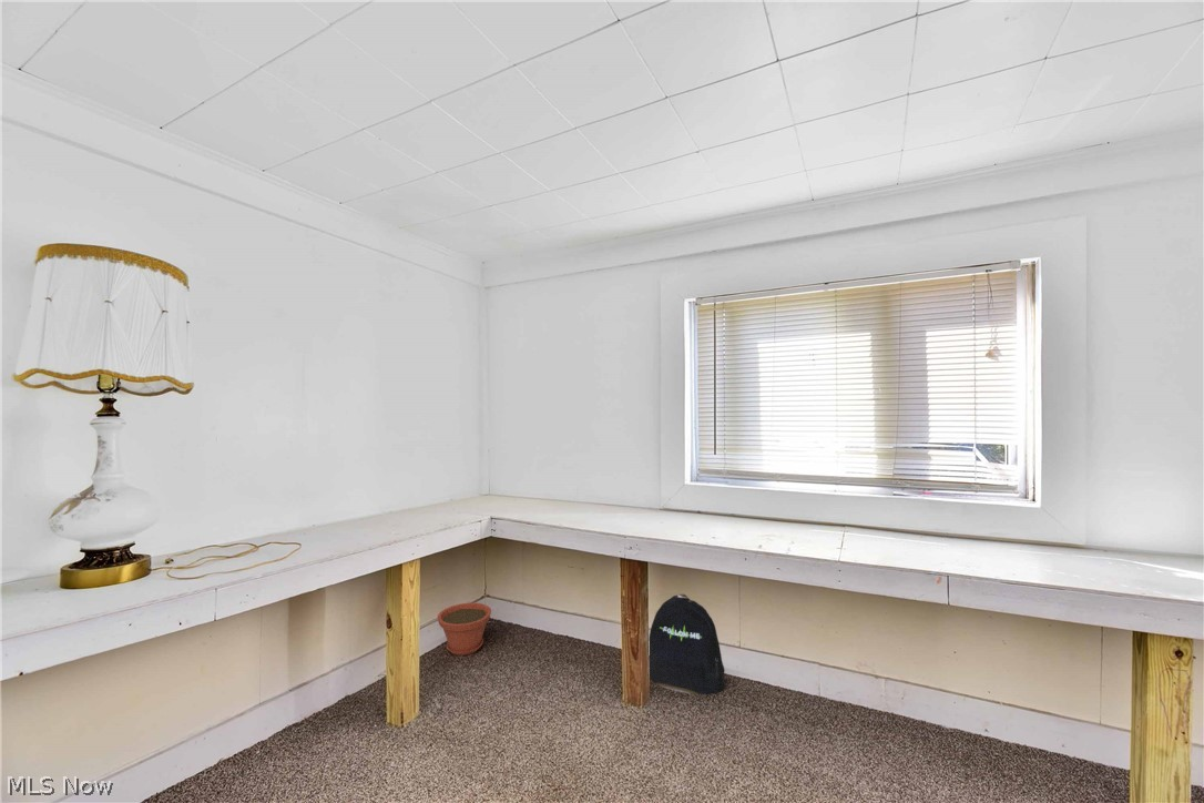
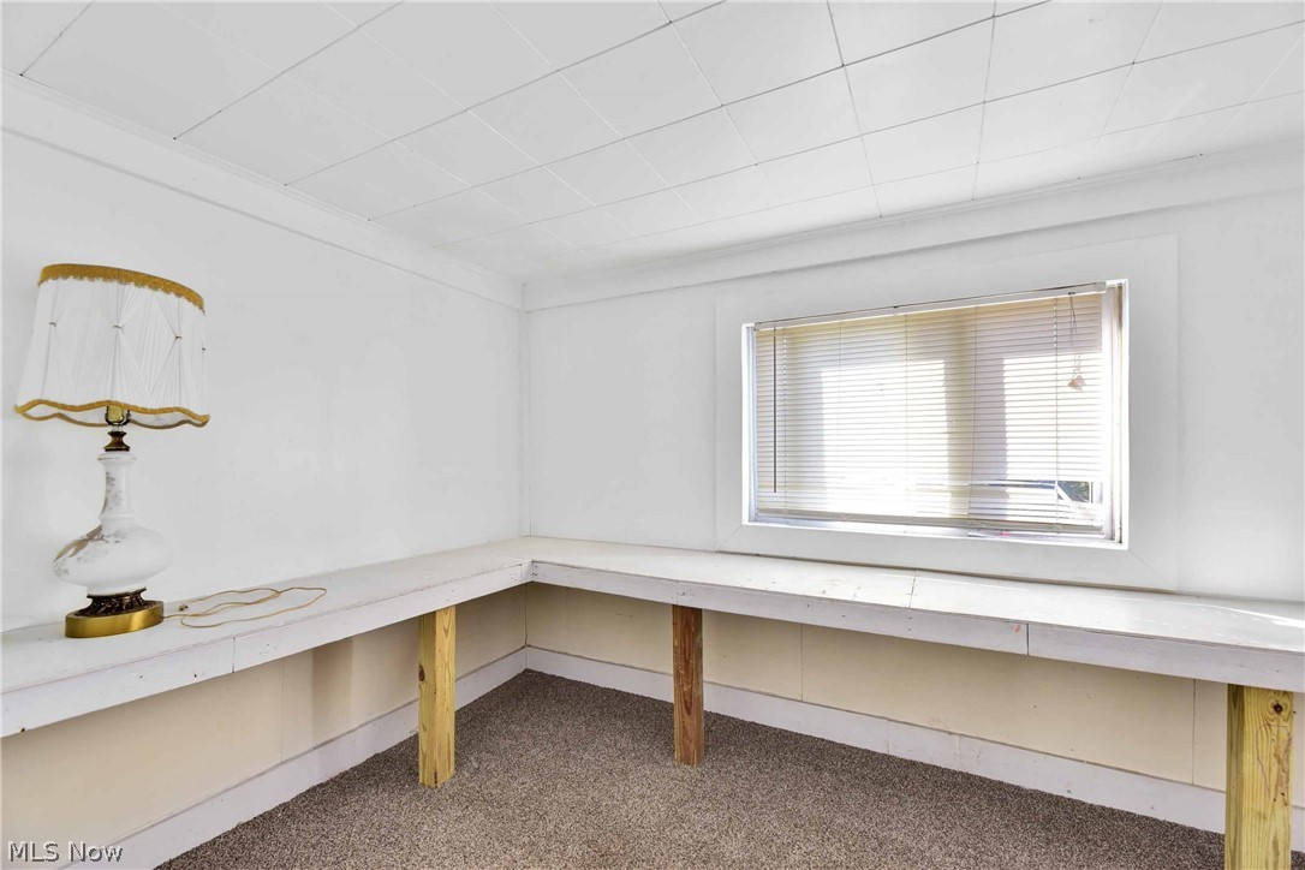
- plant pot (465, 630)
- backpack (678, 636)
